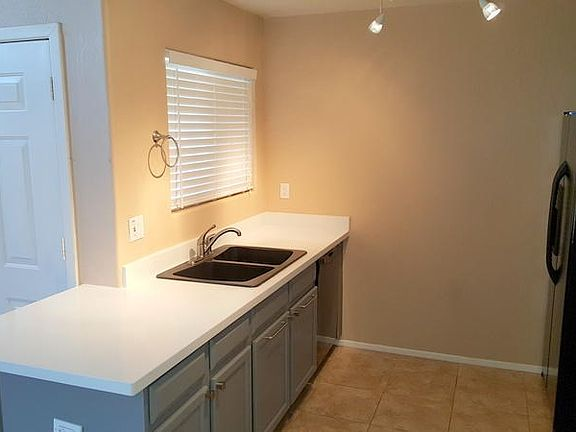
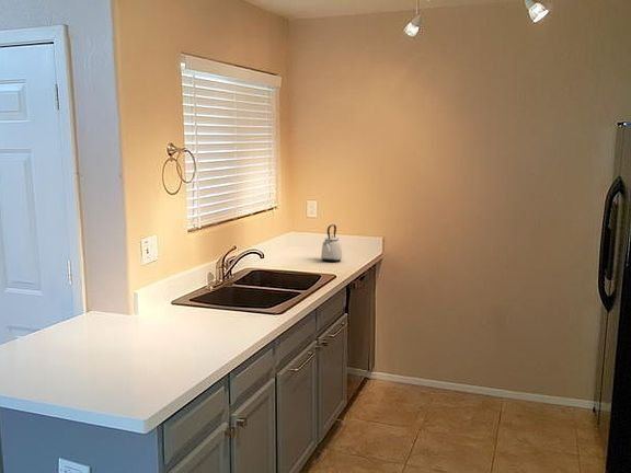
+ kettle (330, 243)
